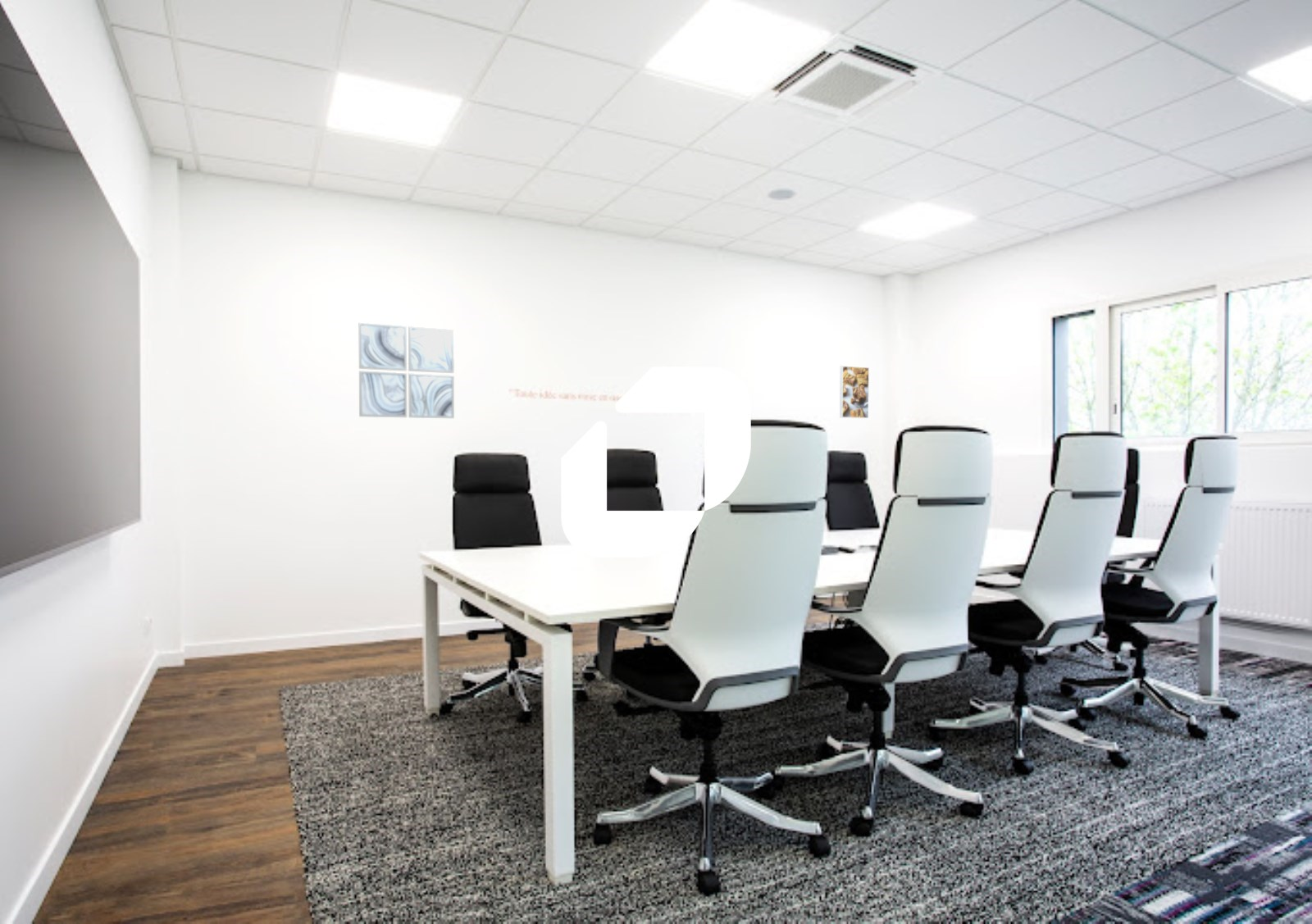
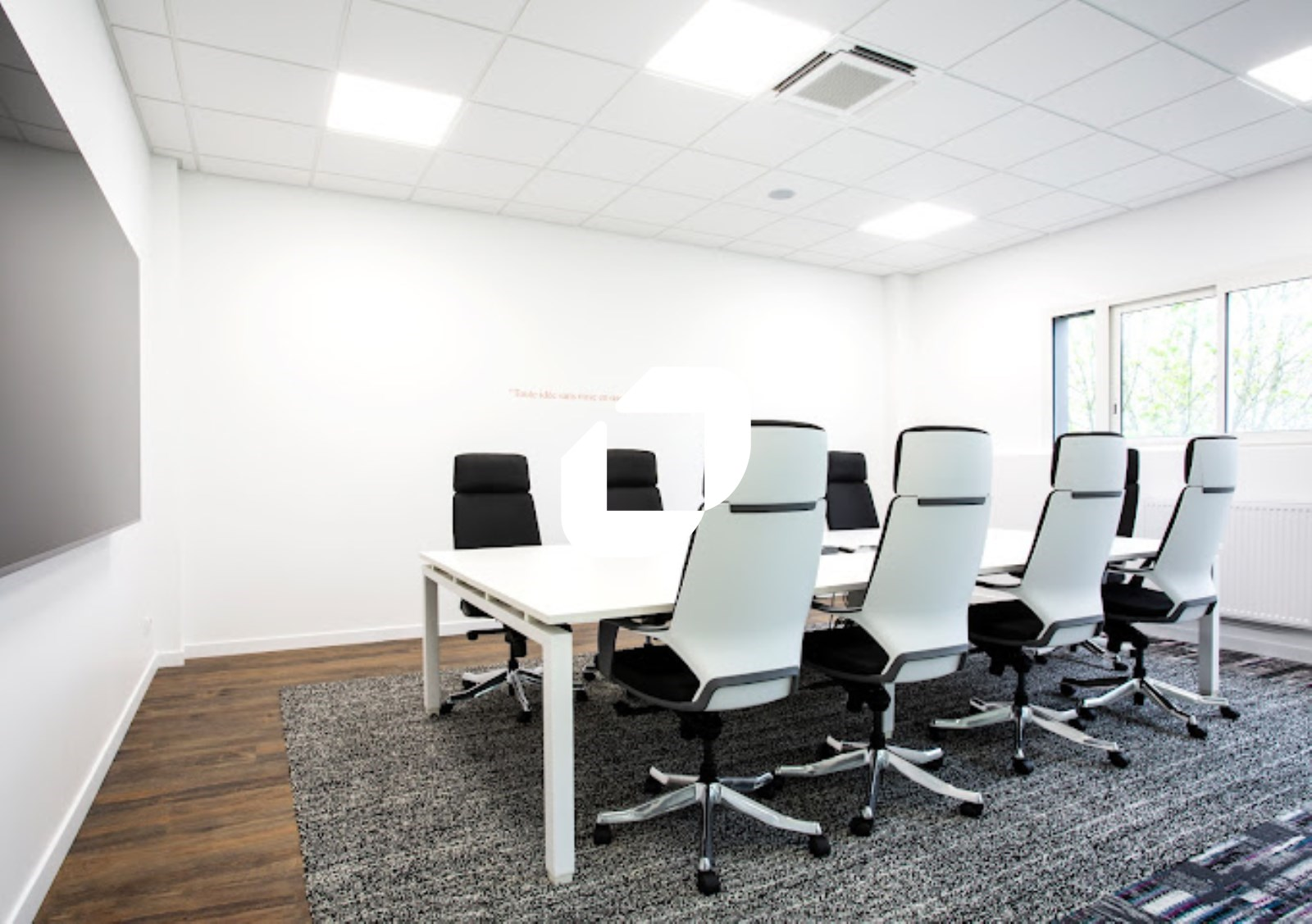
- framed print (854, 392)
- wall art (408, 371)
